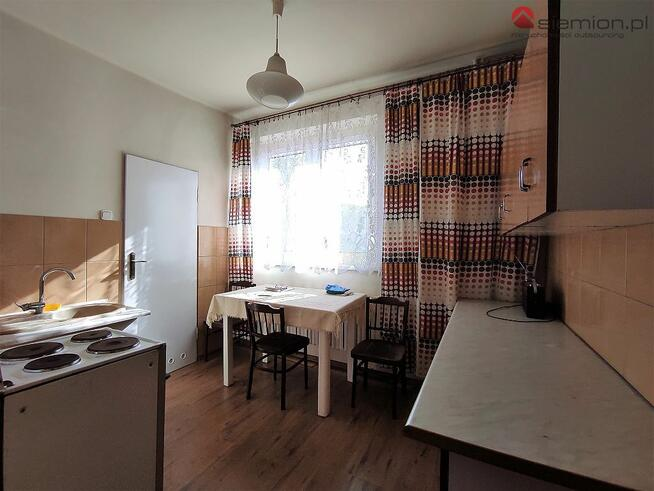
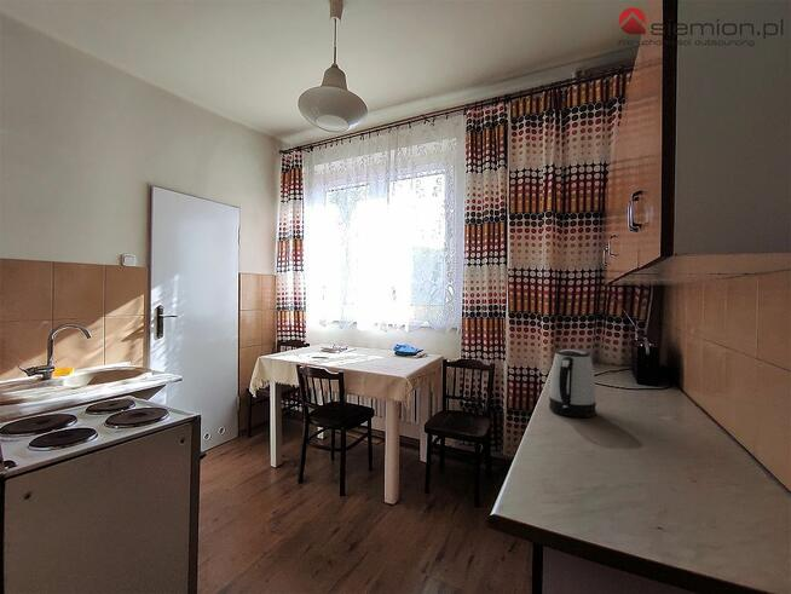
+ kettle (570, 381)
